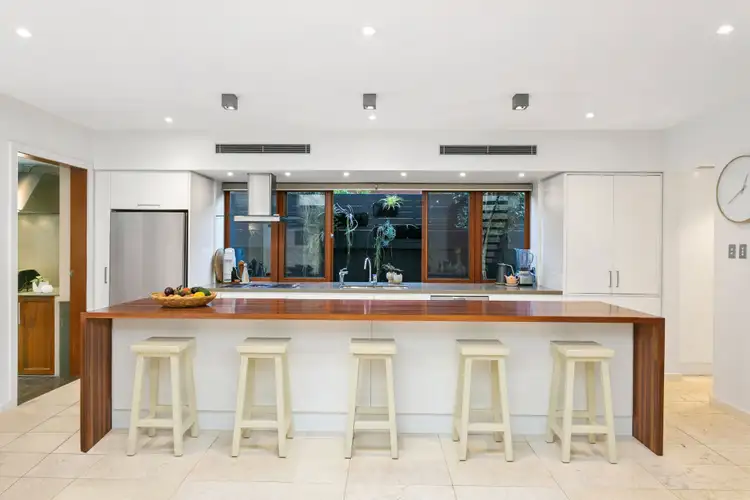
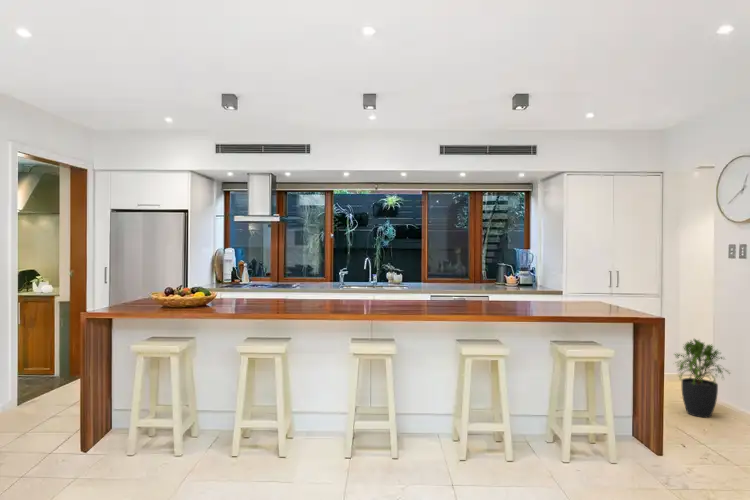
+ potted plant (699, 375)
